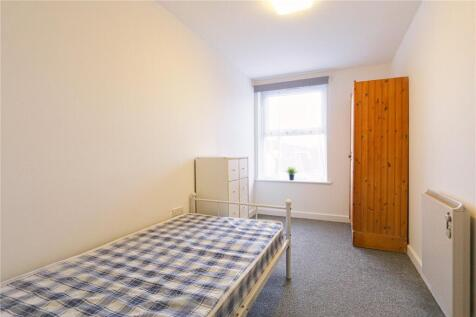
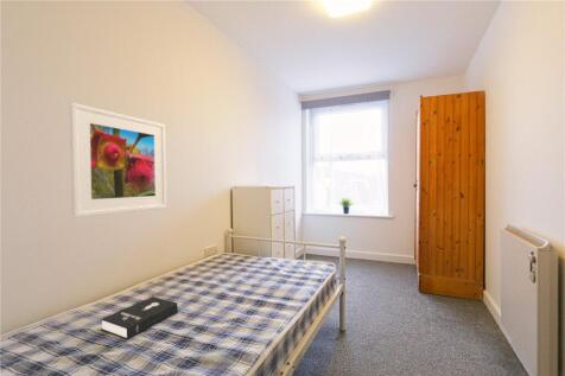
+ booklet (141, 314)
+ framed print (125, 164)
